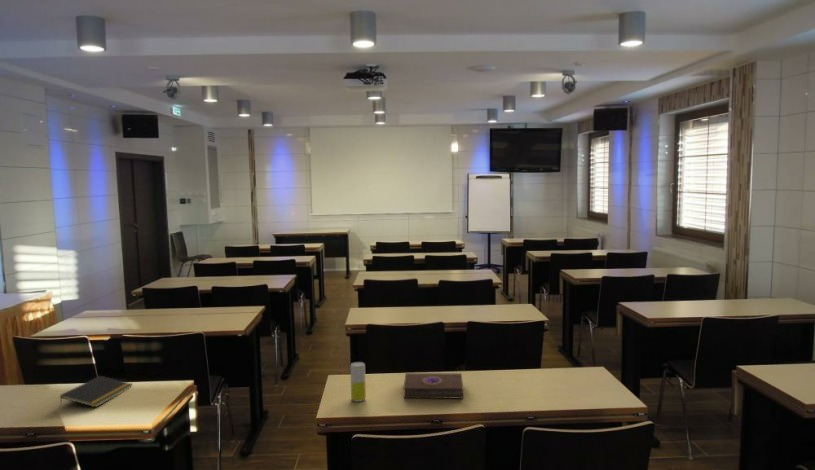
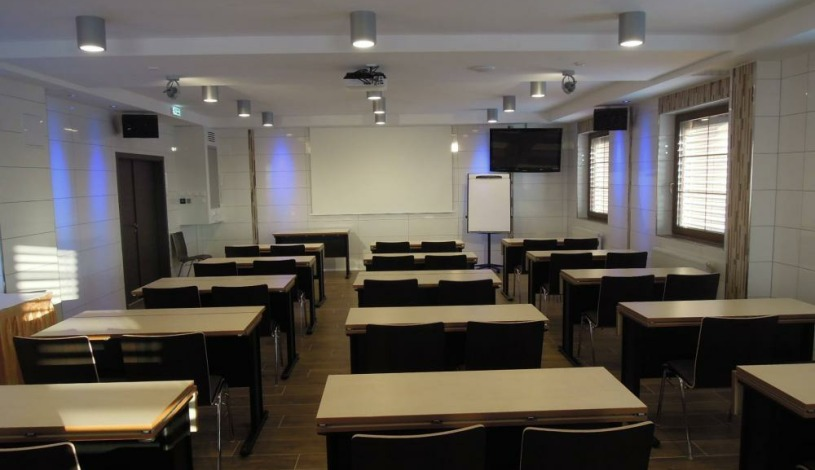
- beverage can (358, 381)
- notepad (98, 390)
- book (433, 383)
